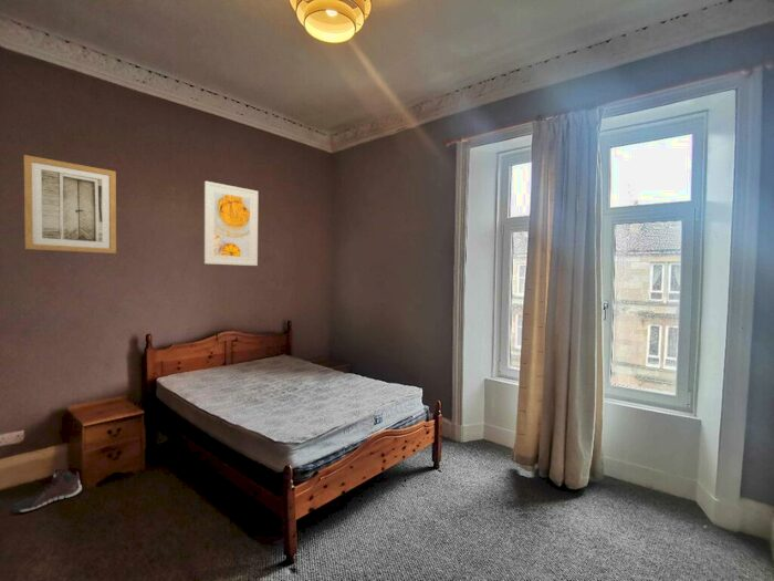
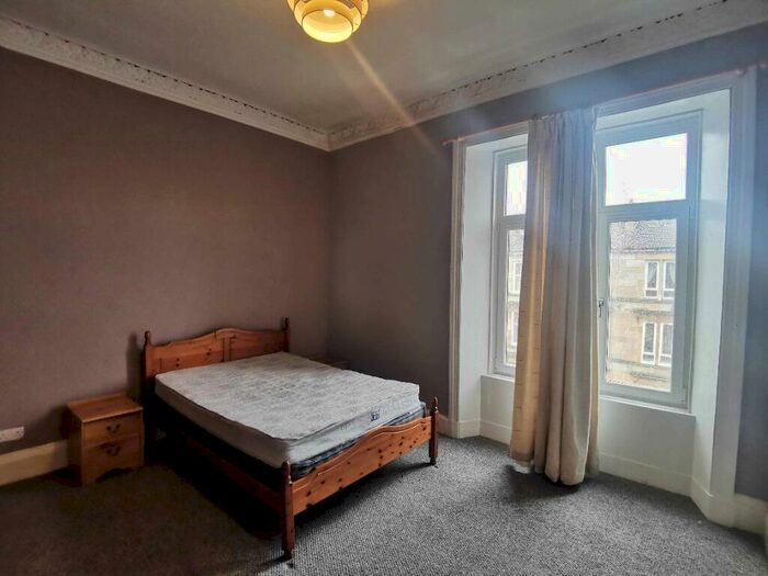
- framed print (232, 226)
- sneaker (48, 486)
- wall art (73, 207)
